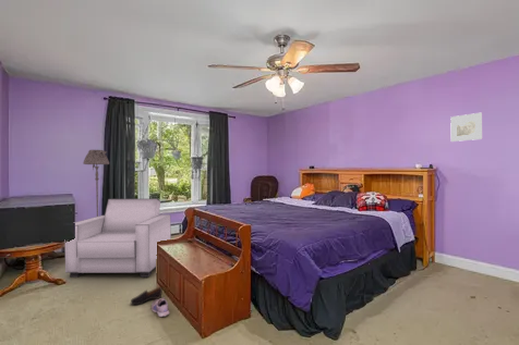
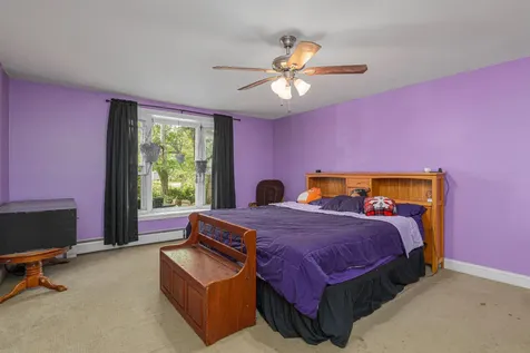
- shoe (146, 295)
- armchair (123, 233)
- shoe (159, 305)
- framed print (466, 127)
- floor lamp (97, 199)
